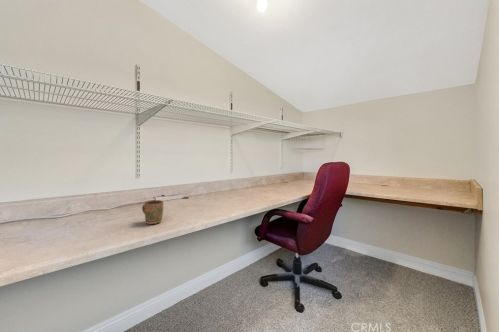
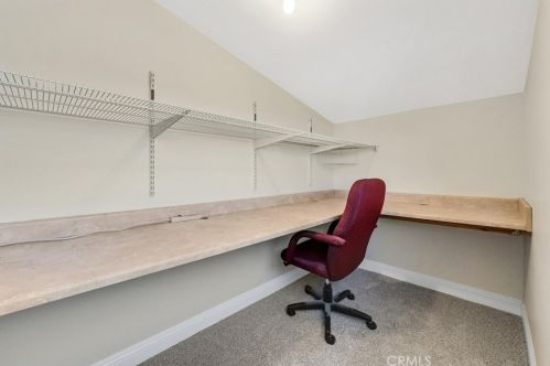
- mug (153, 211)
